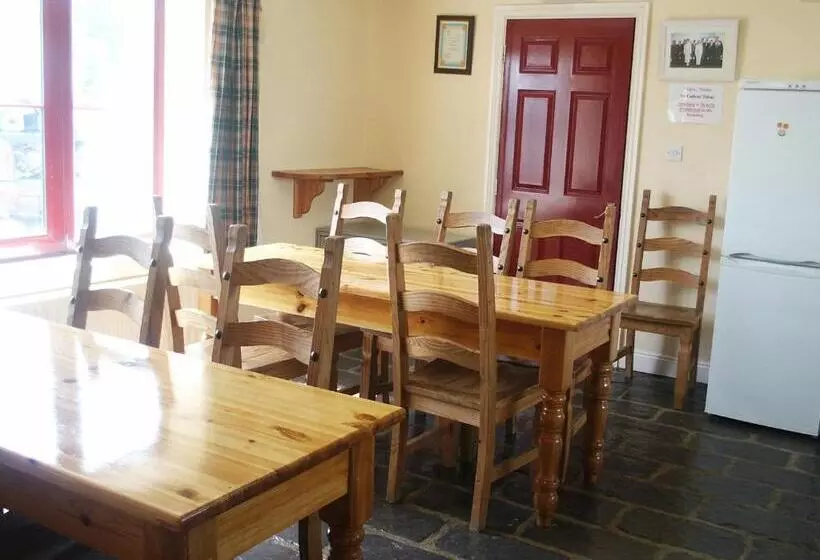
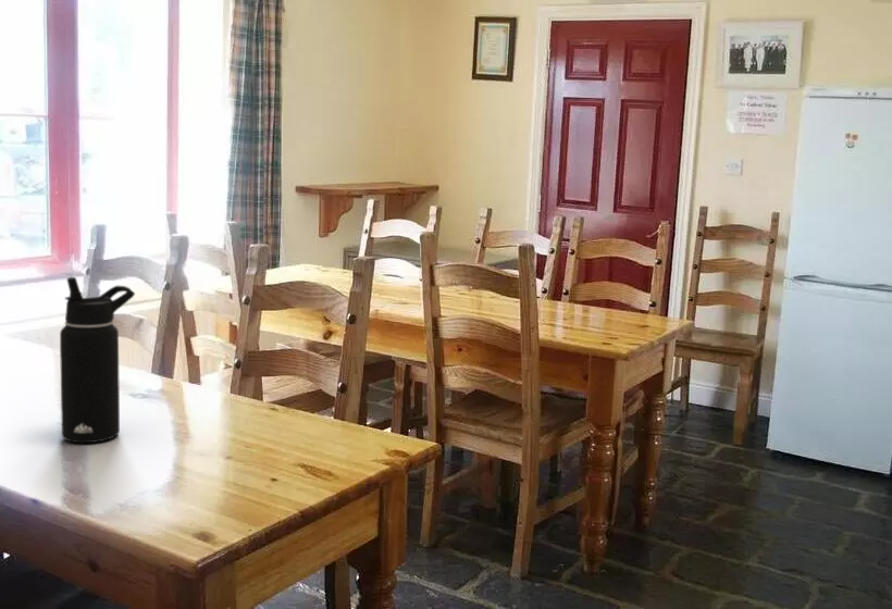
+ water bottle (97, 356)
